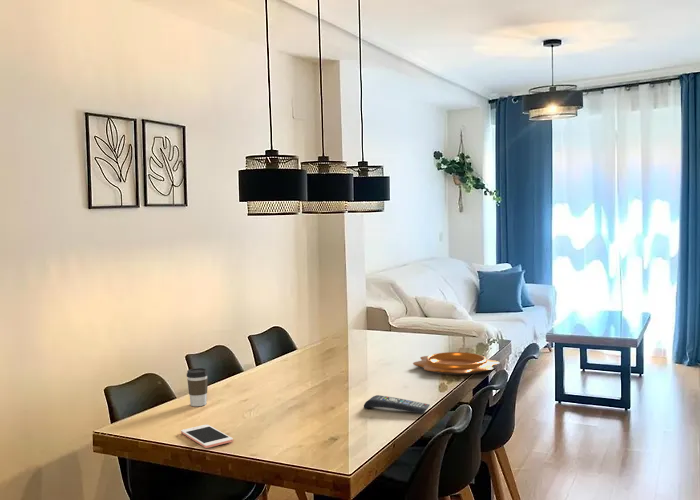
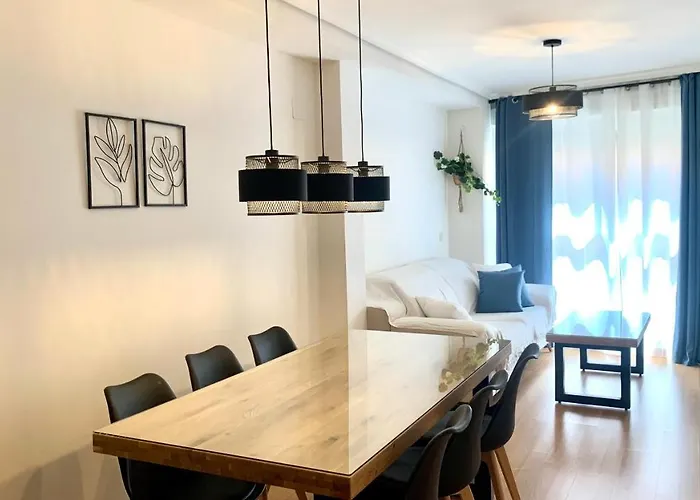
- cell phone (206, 435)
- remote control (396, 404)
- coffee cup (197, 387)
- decorative bowl (455, 362)
